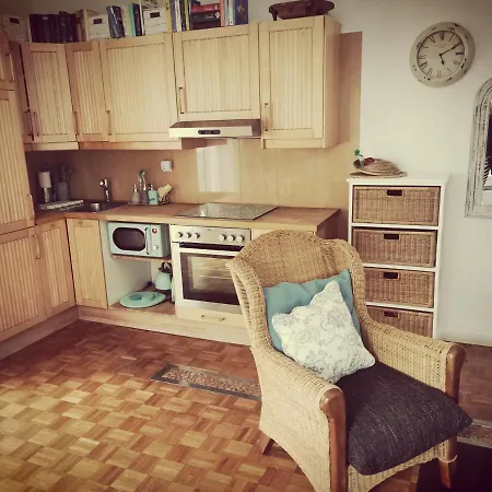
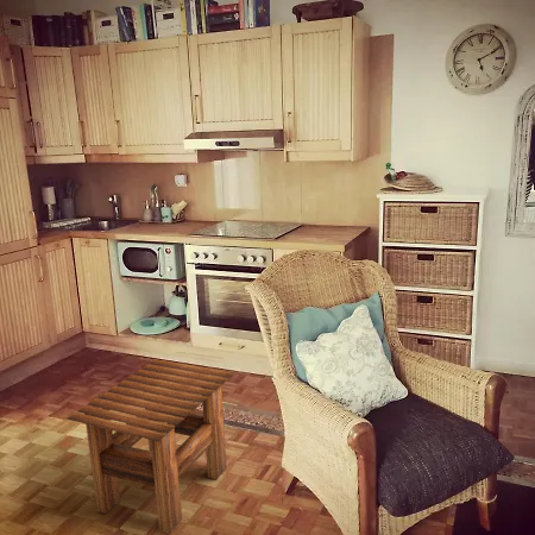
+ side table (160, 442)
